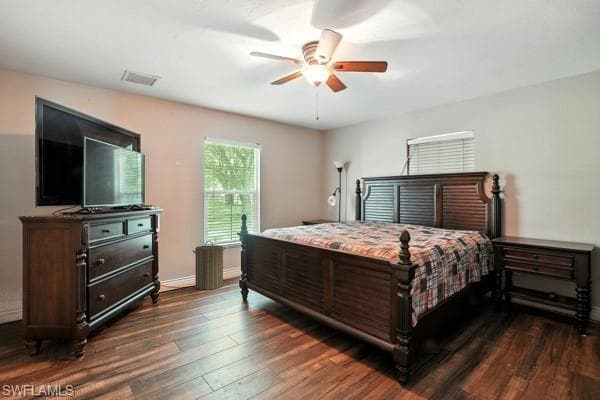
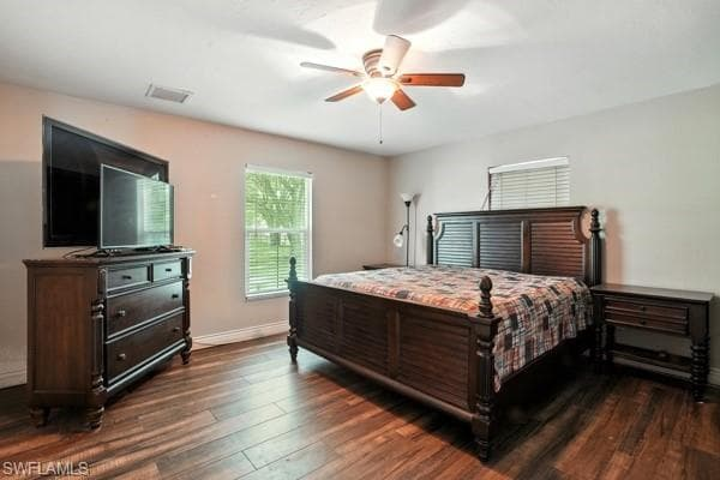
- laundry hamper (209, 263)
